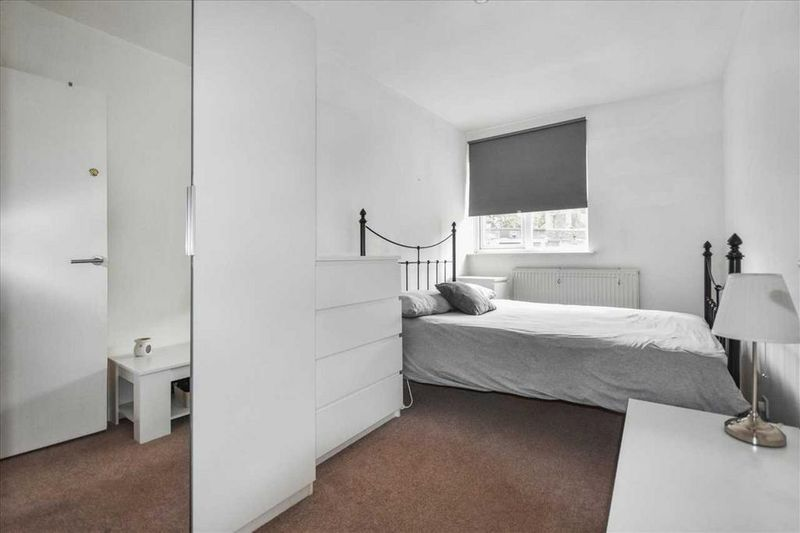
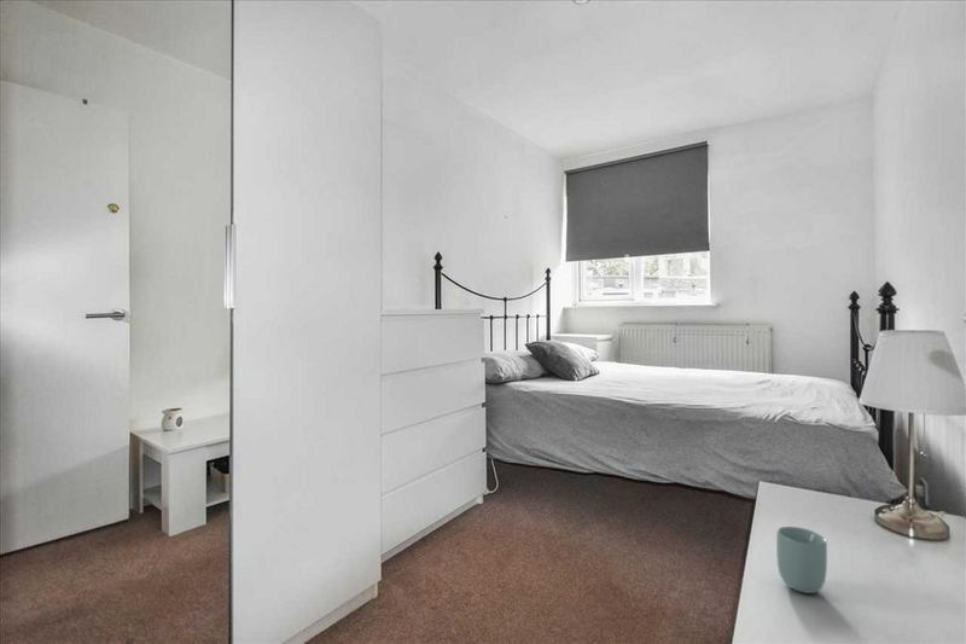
+ cup (801, 561)
